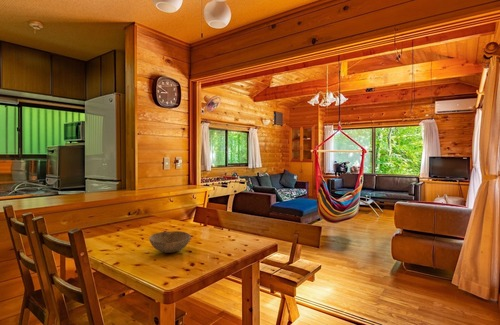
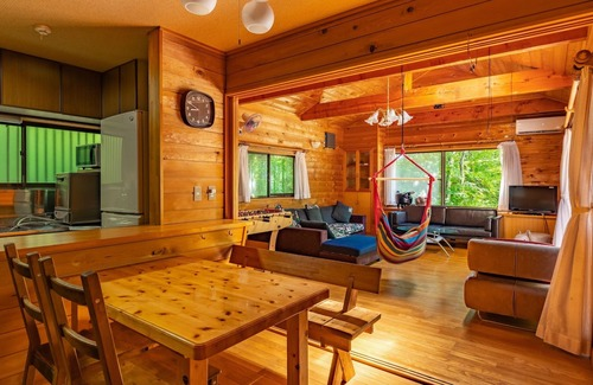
- bowl (170, 243)
